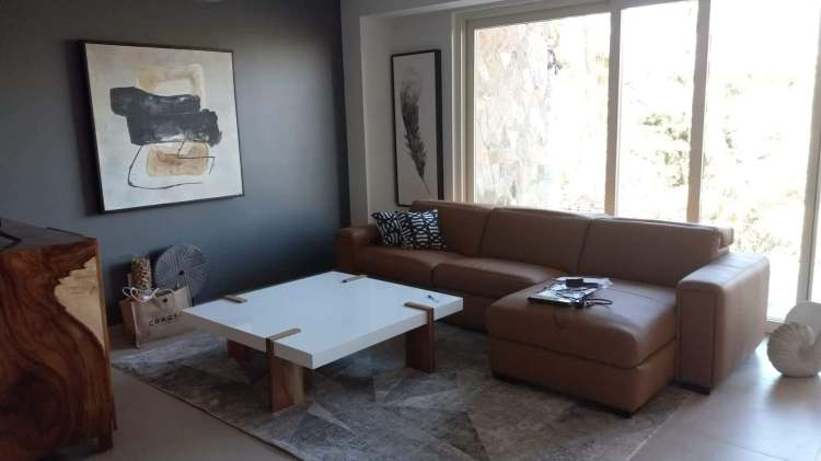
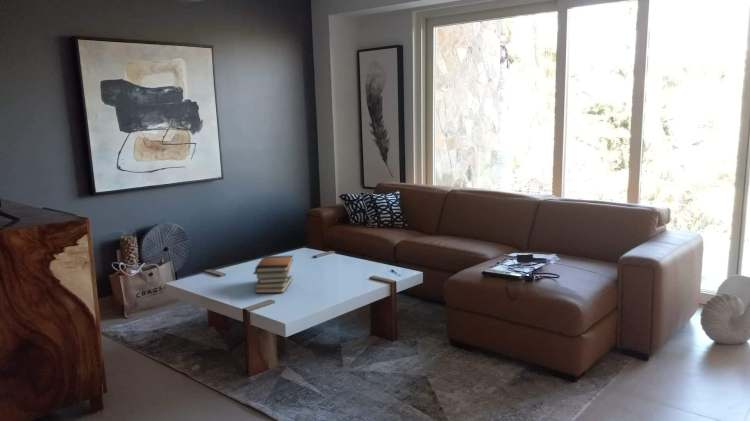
+ book stack (274, 273)
